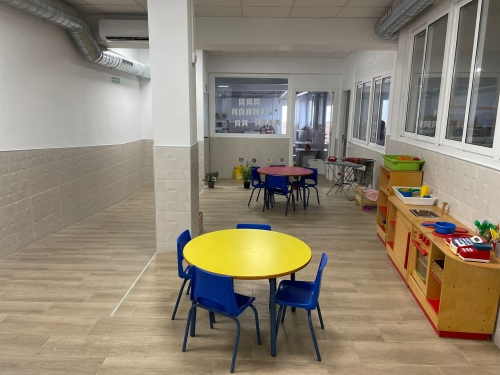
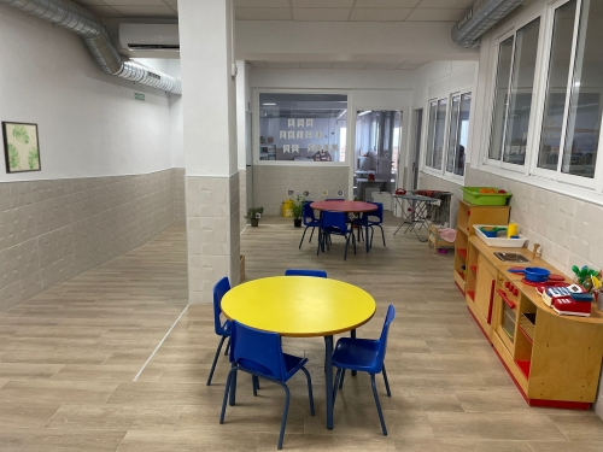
+ wall art (22, 147)
